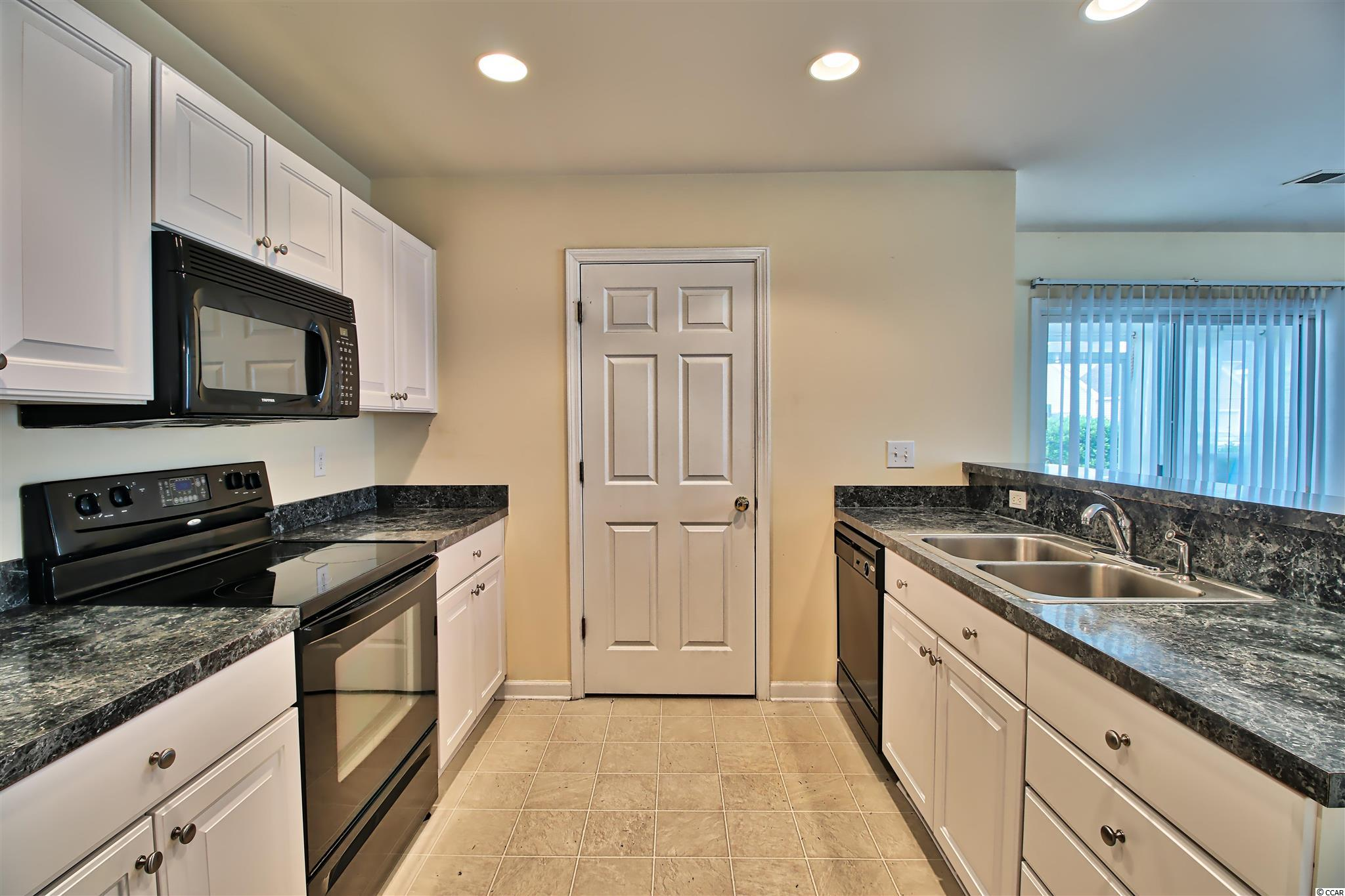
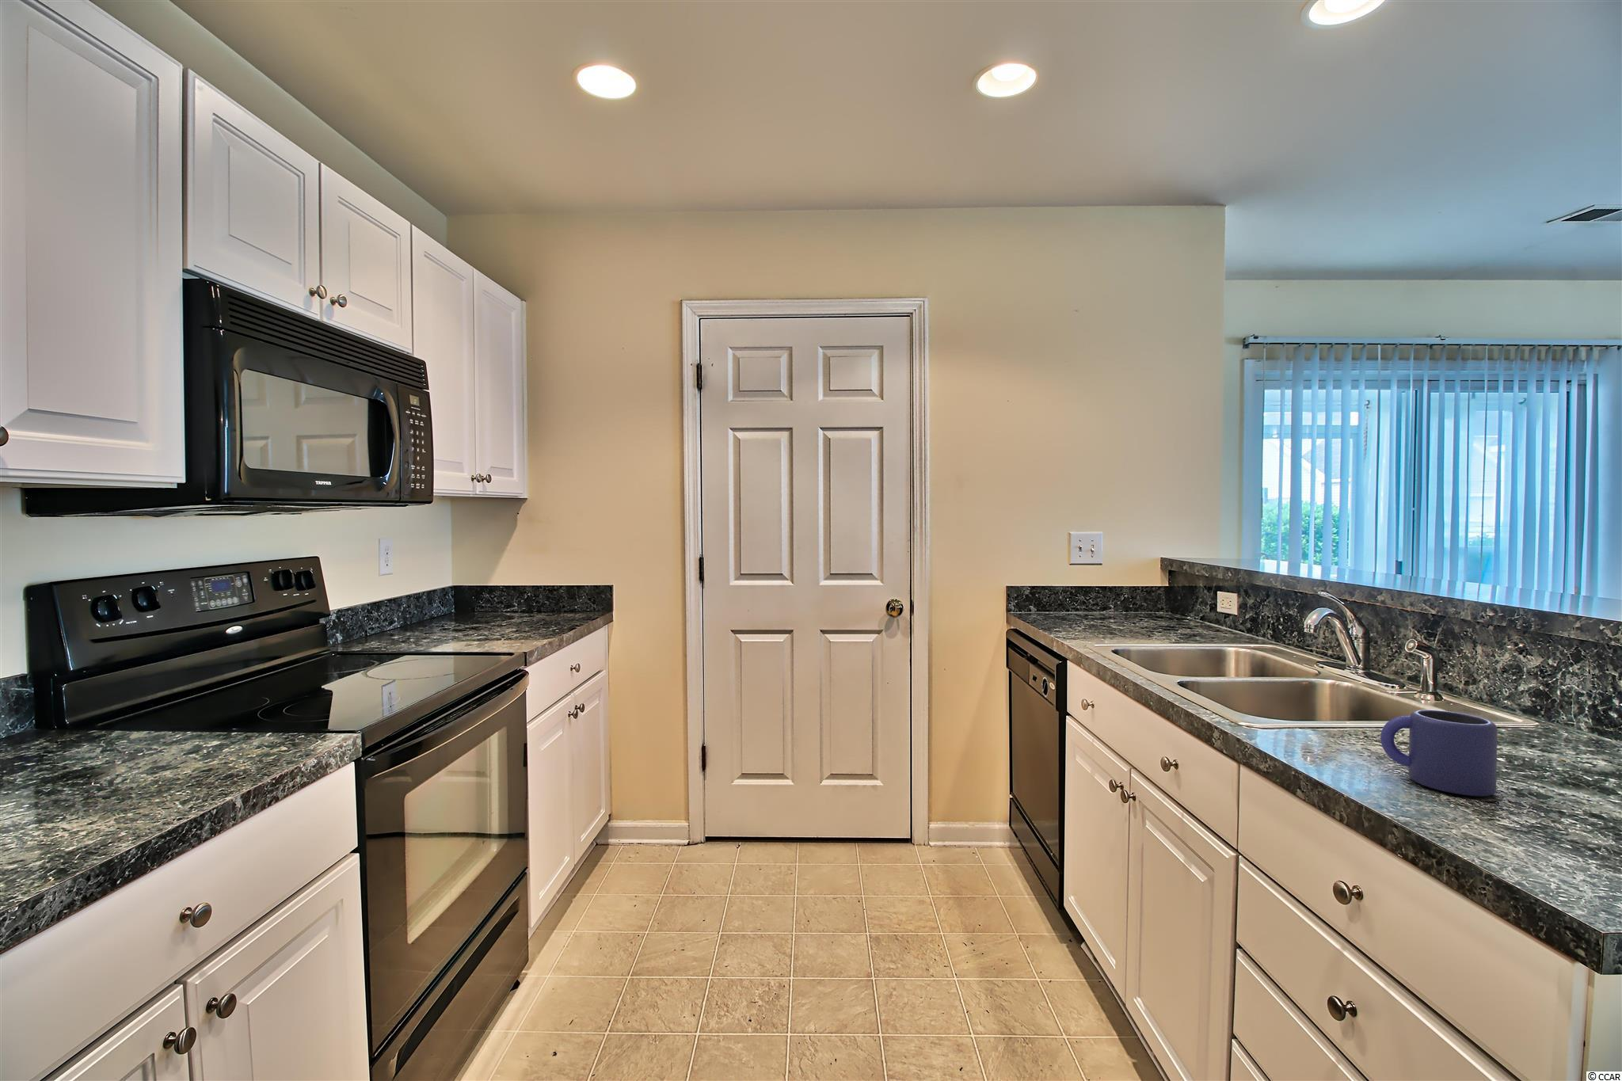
+ mug (1436, 748)
